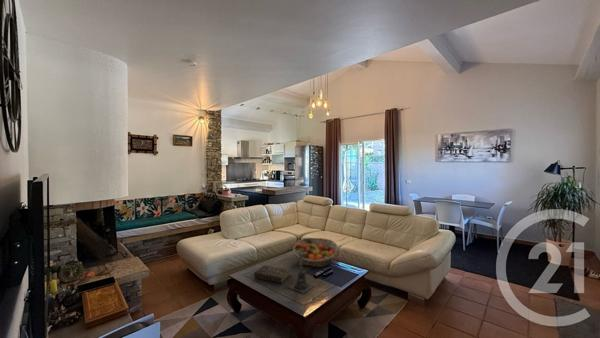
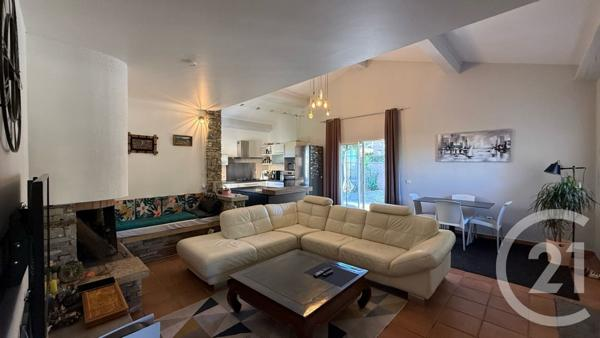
- fruit basket (315, 251)
- candle holder (301, 266)
- book (272, 273)
